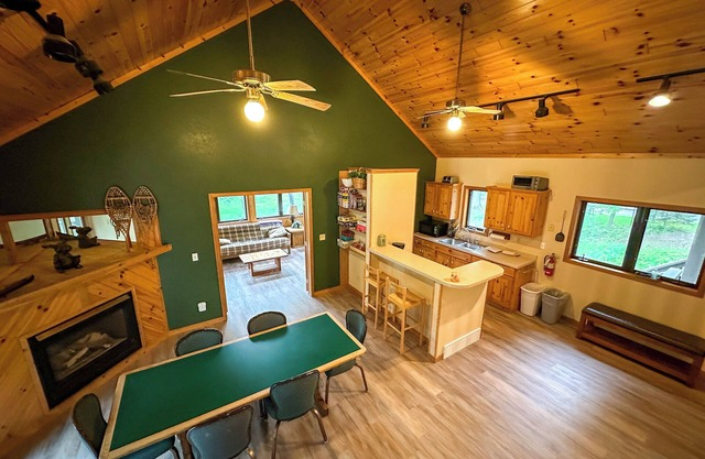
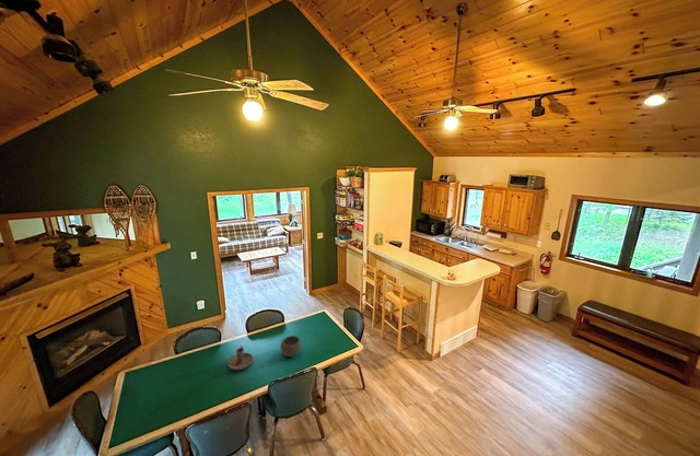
+ bowl (291, 347)
+ candle holder (241, 355)
